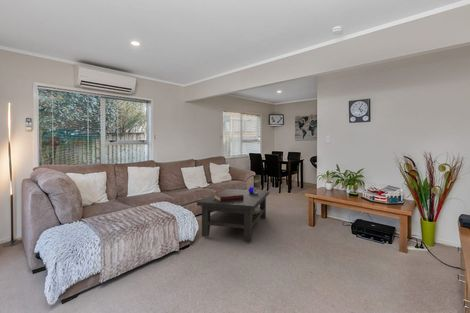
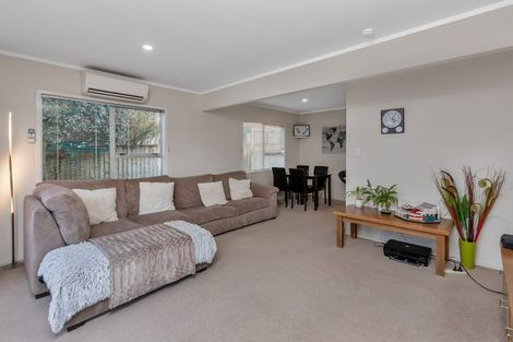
- coffee table (237, 207)
